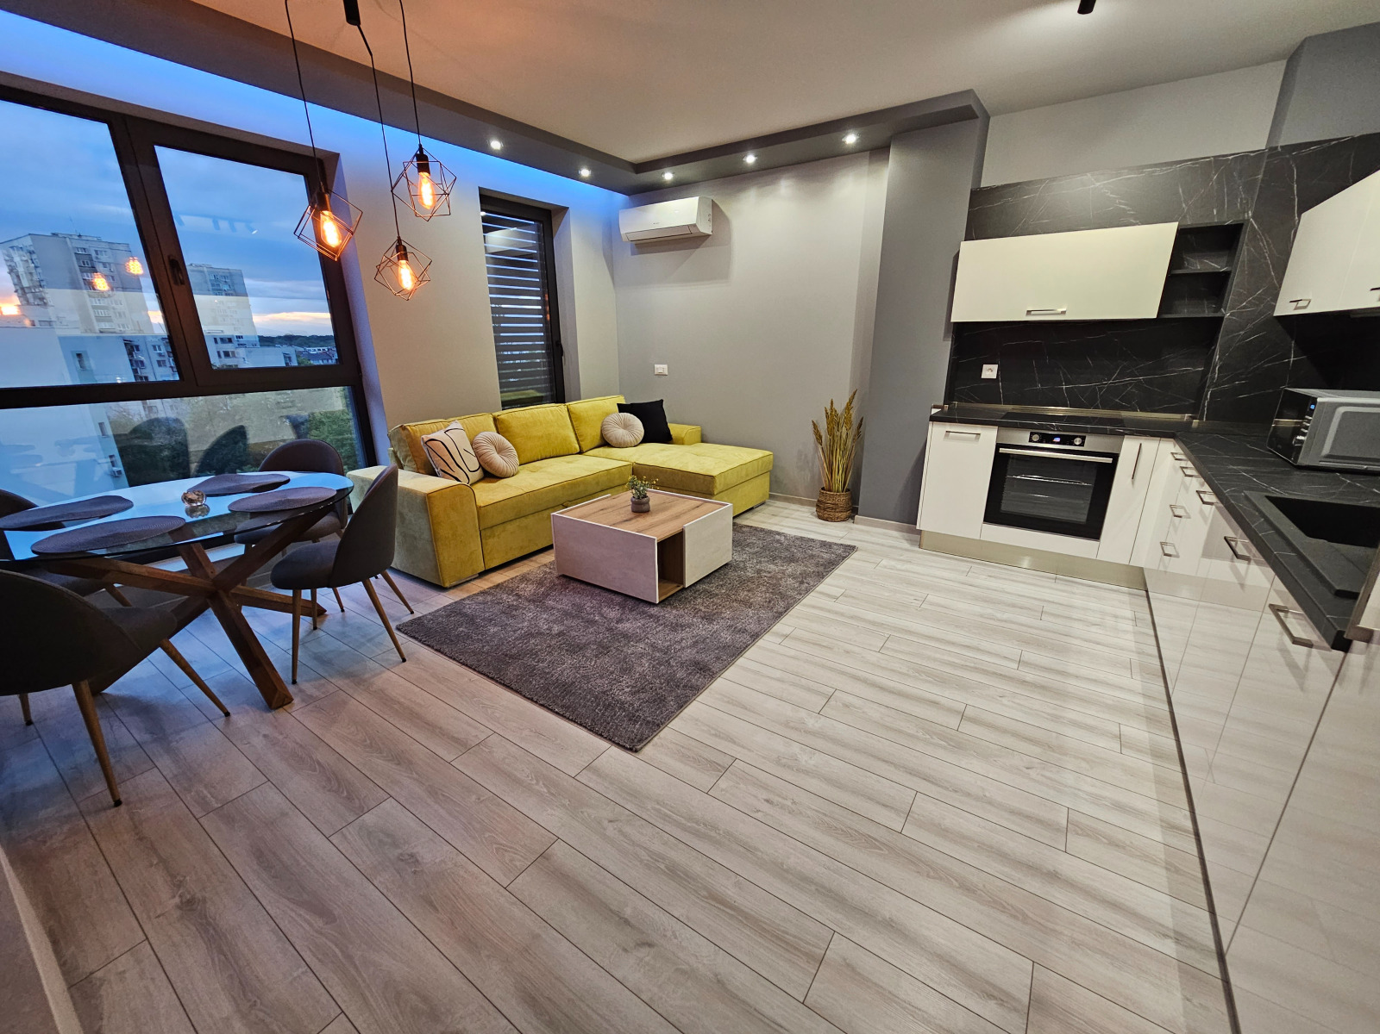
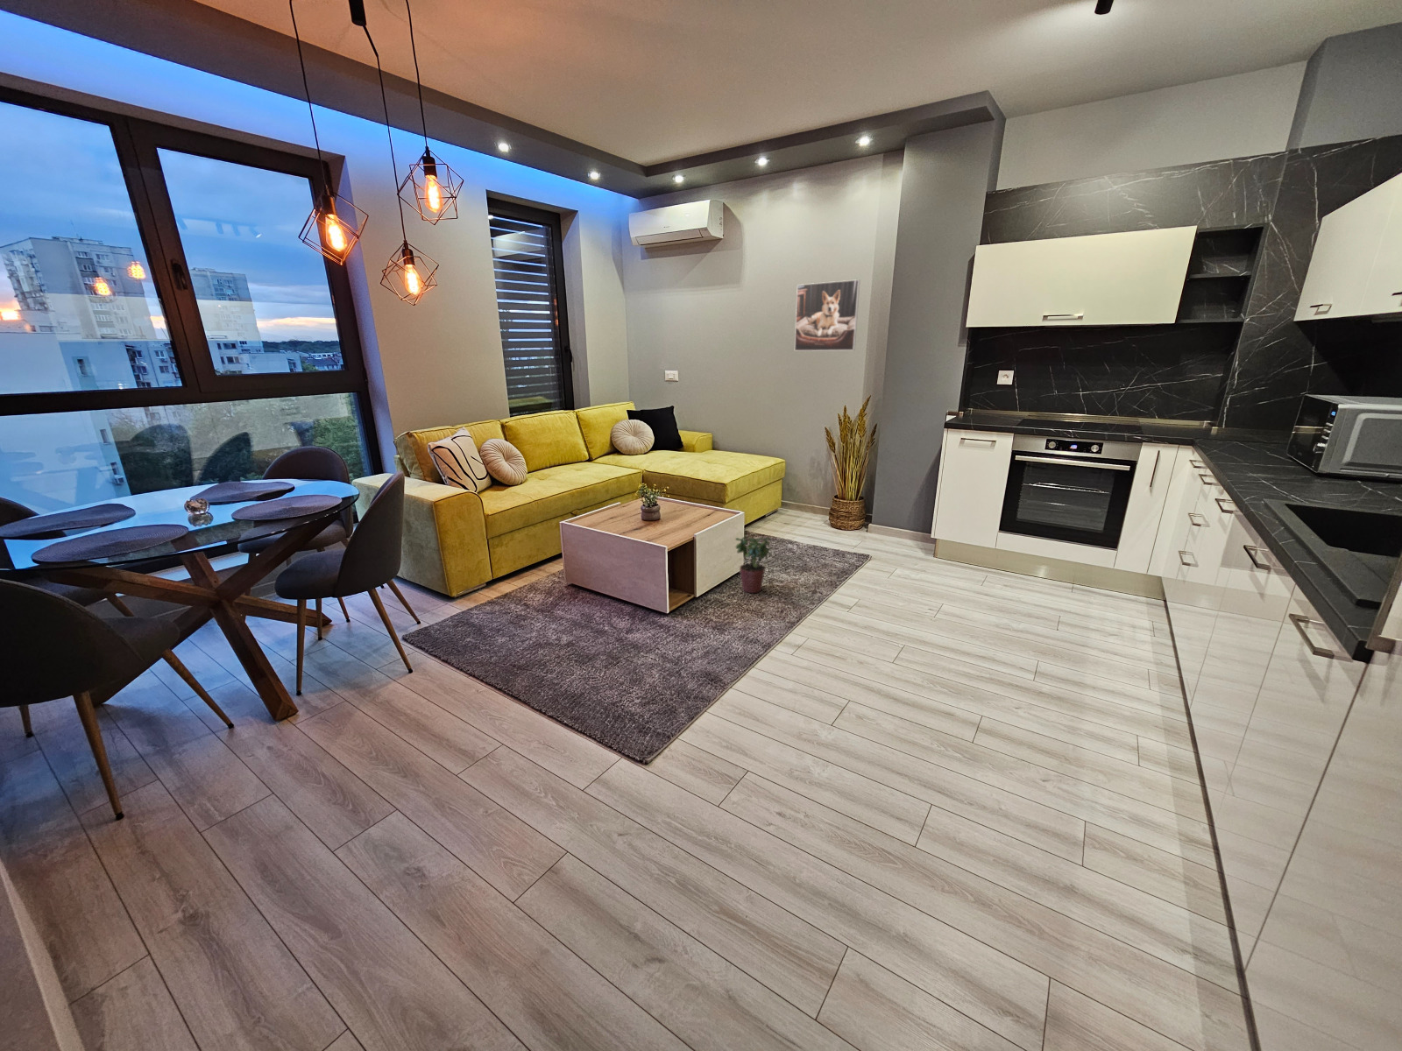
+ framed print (826, 317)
+ potted plant (751, 562)
